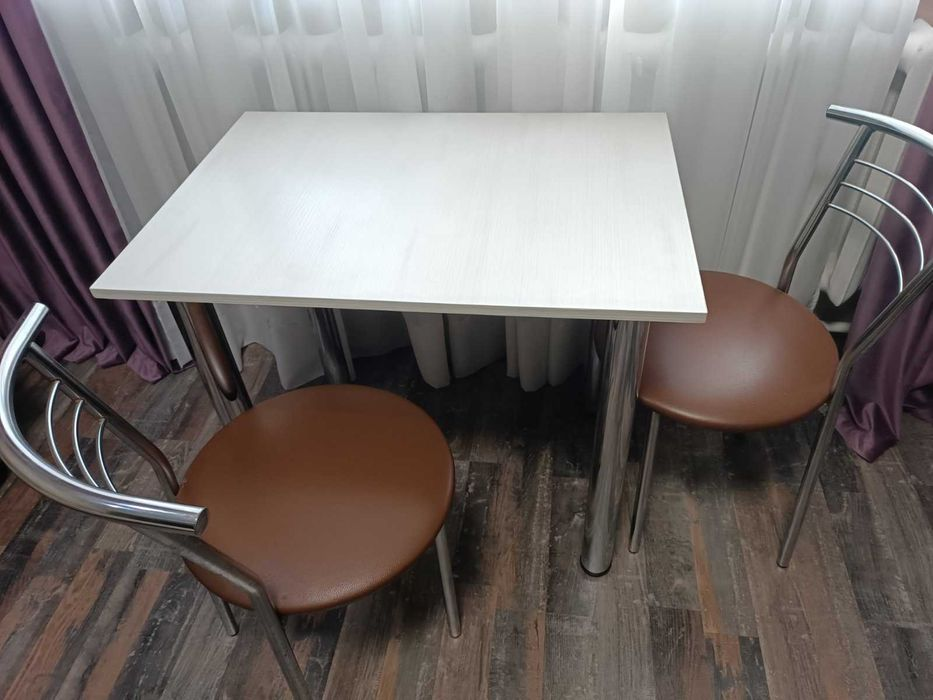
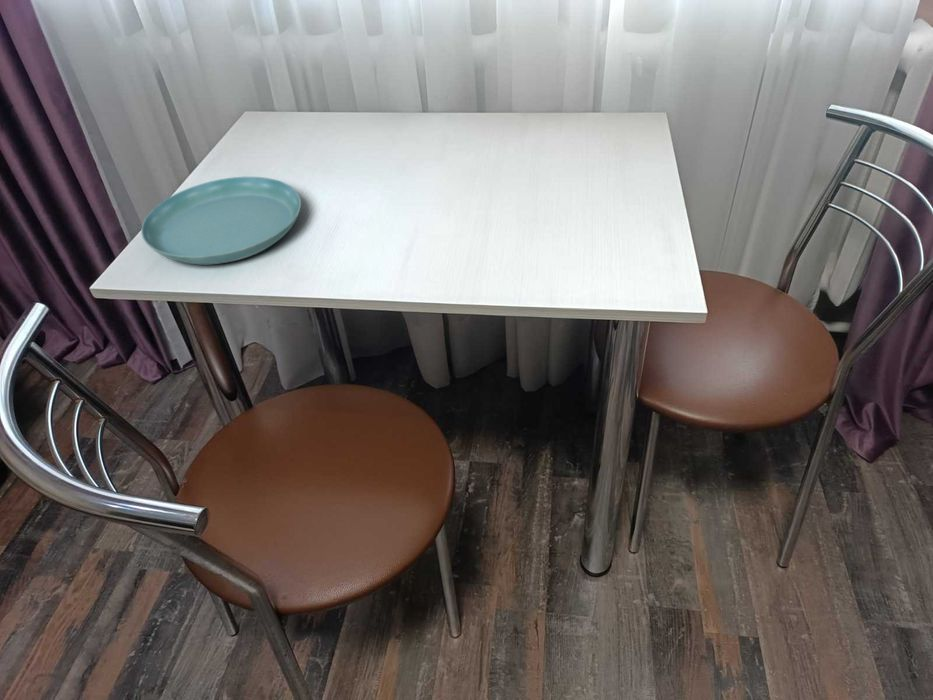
+ saucer (225, 221)
